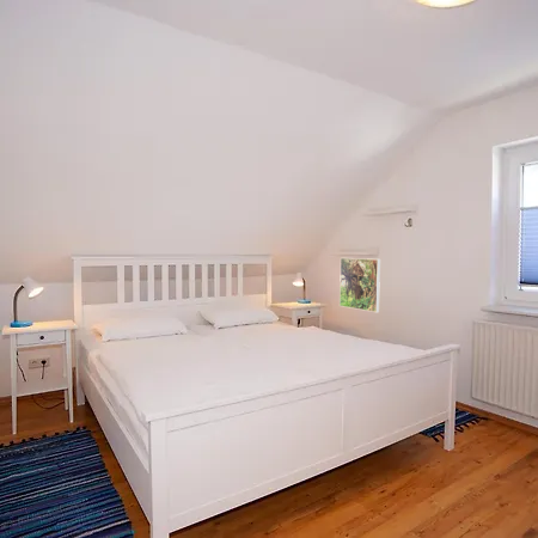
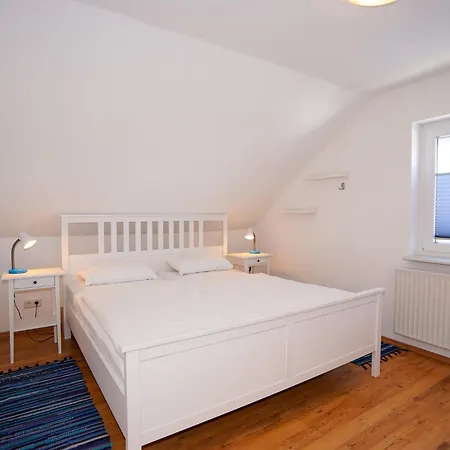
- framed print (359, 283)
